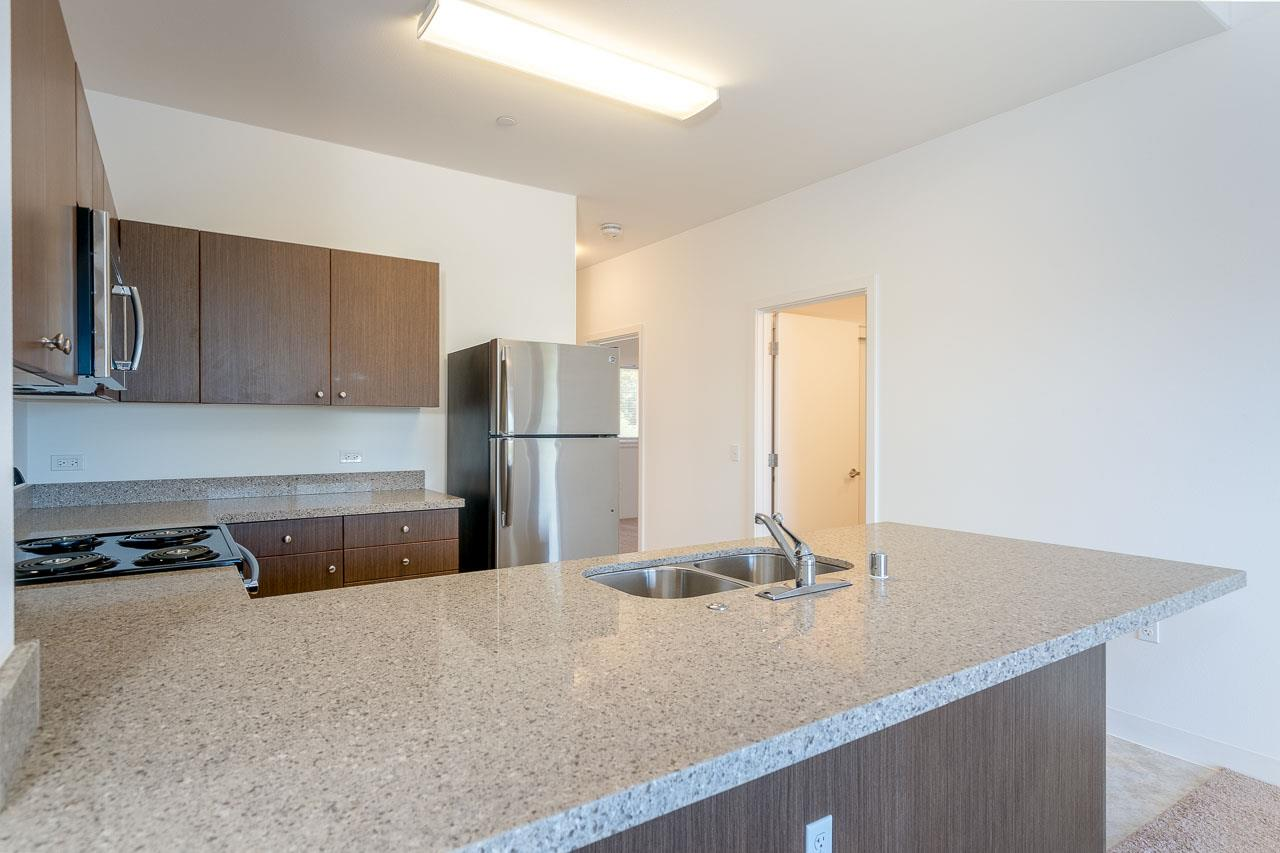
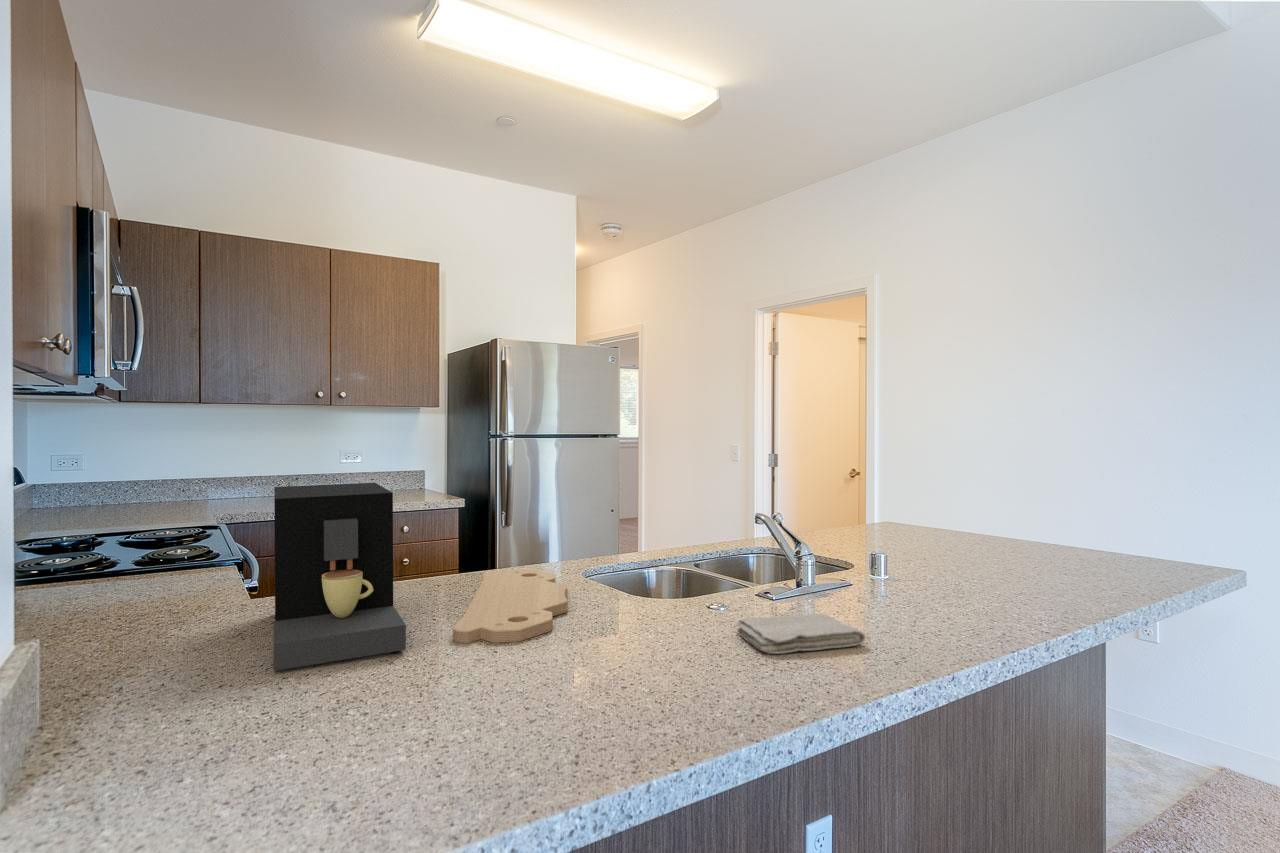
+ coffee maker (333, 561)
+ washcloth (797, 630)
+ cutting board (519, 599)
